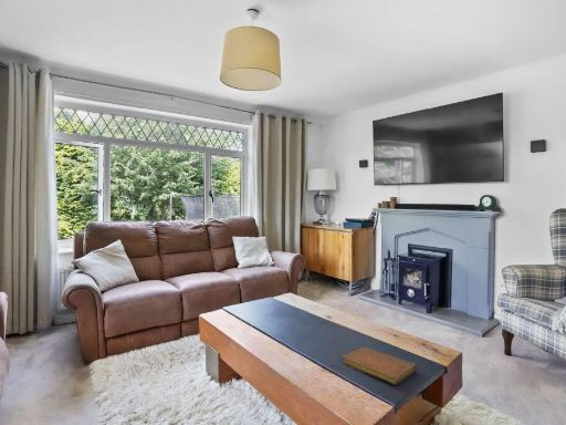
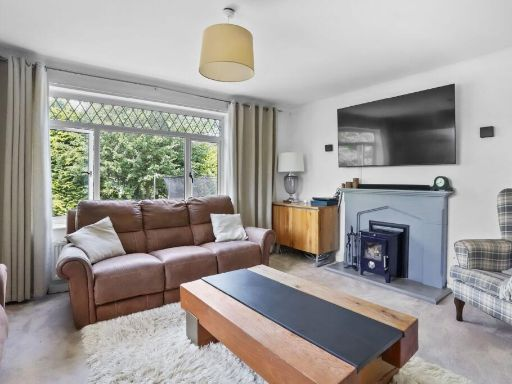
- notebook (378, 363)
